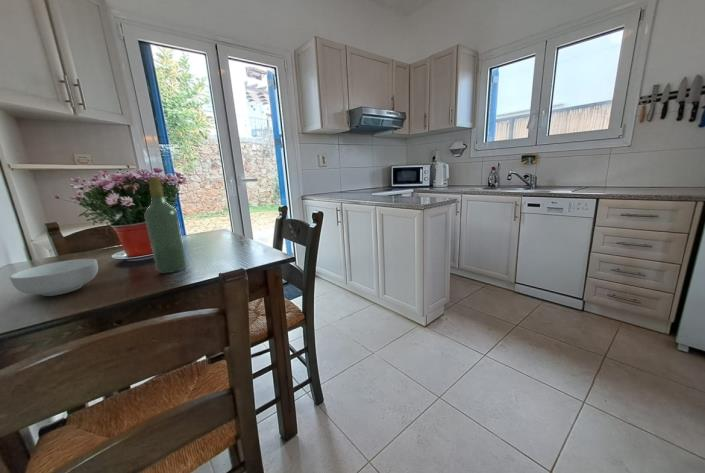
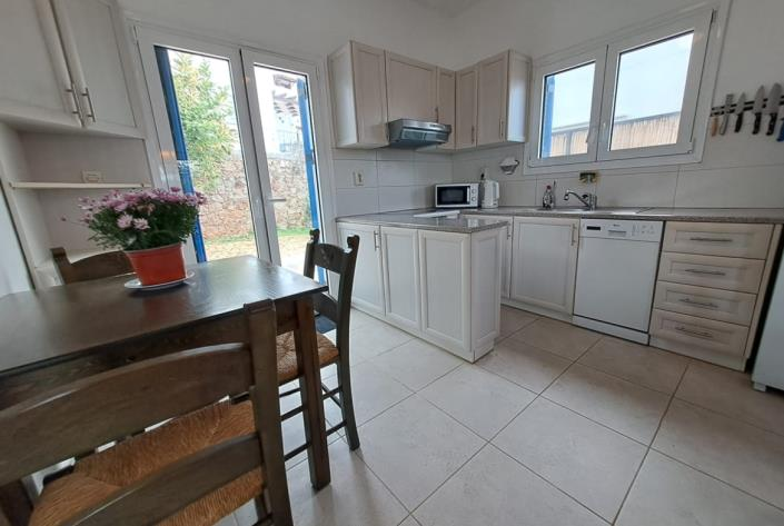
- cereal bowl (59, 278)
- wine bottle (163, 225)
